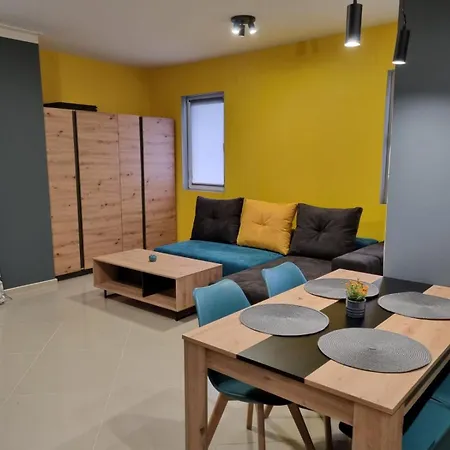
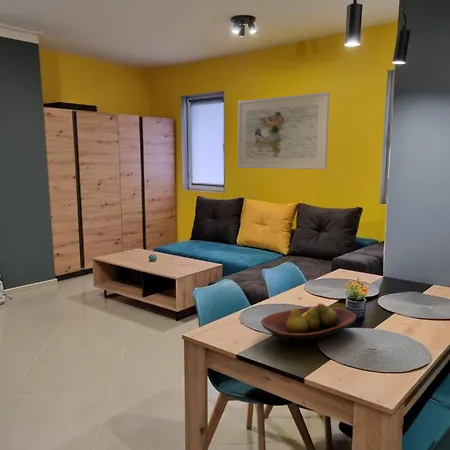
+ fruit bowl (308, 320)
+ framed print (279, 133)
